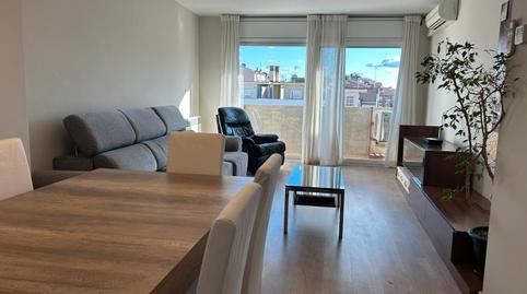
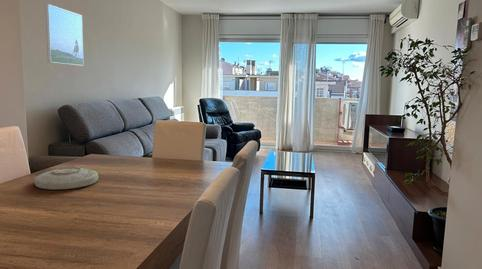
+ plate (67, 175)
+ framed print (65, 37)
